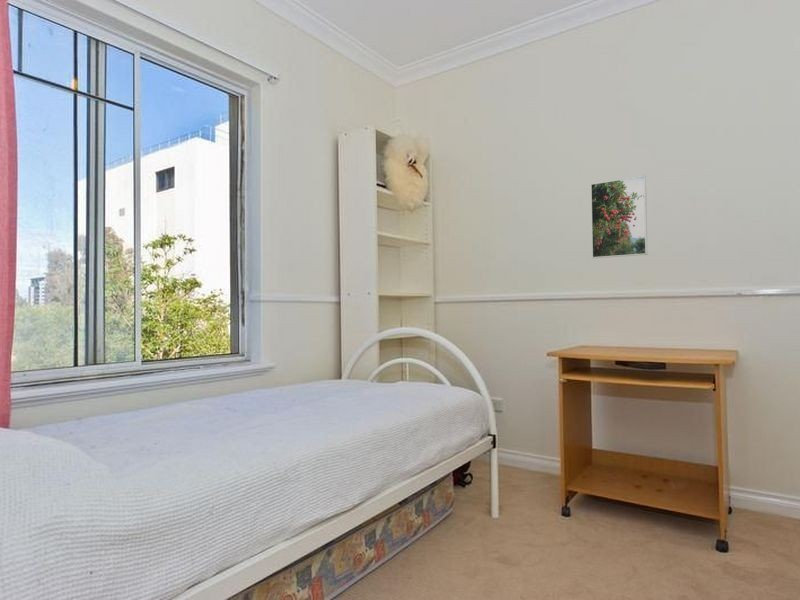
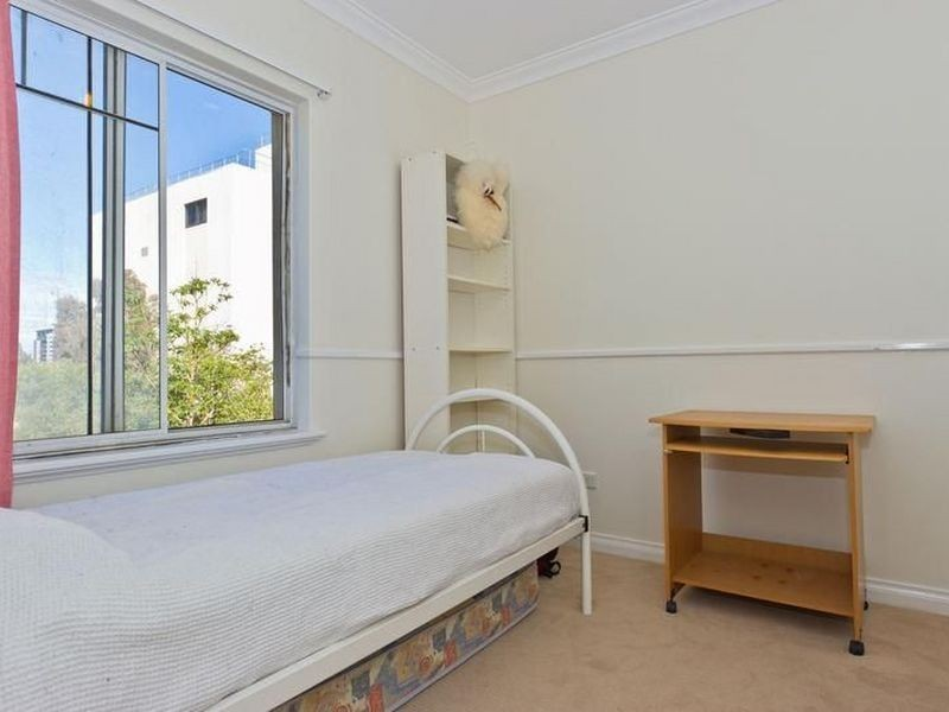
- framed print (618, 218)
